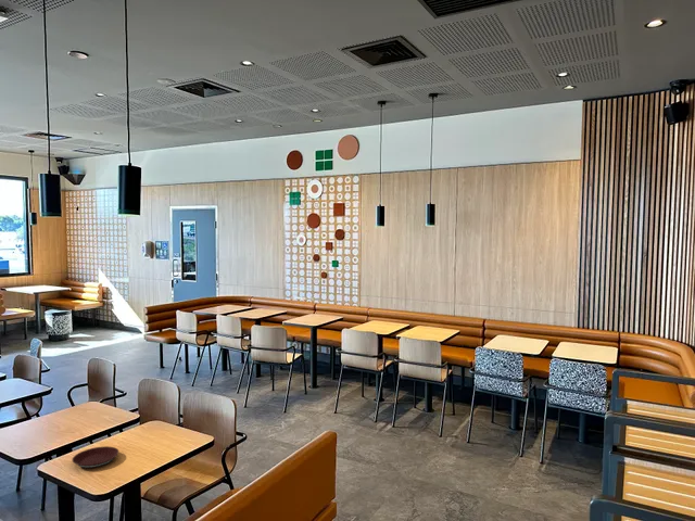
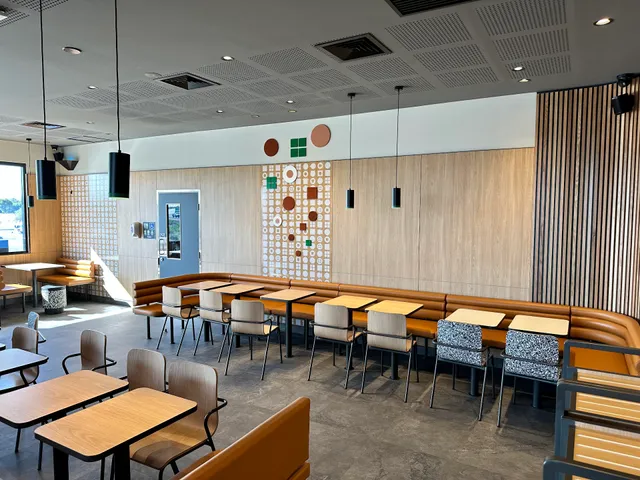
- plate (96, 458)
